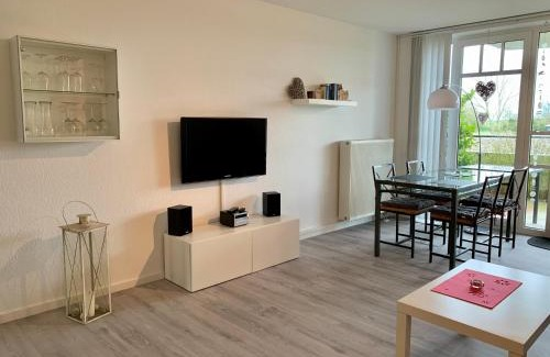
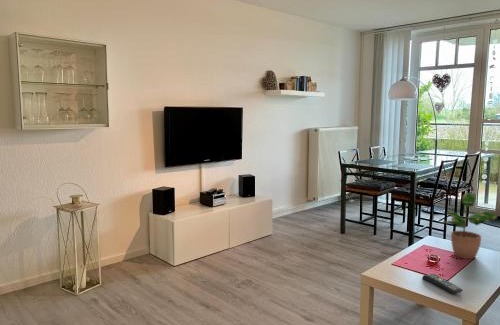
+ remote control (441, 282)
+ potted plant (466, 225)
